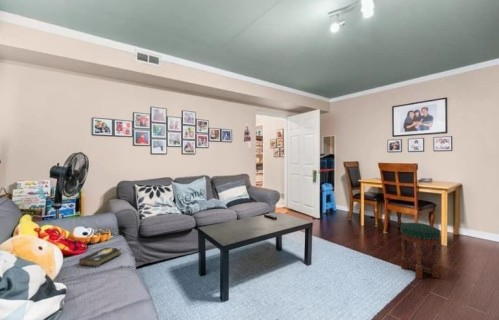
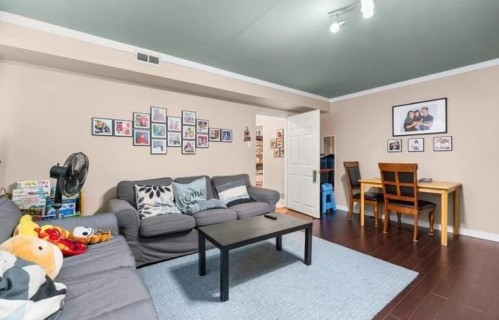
- hardback book (101, 255)
- stool (419, 248)
